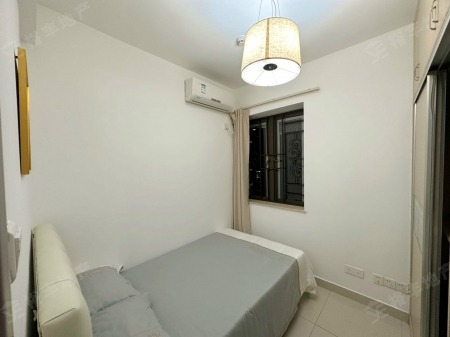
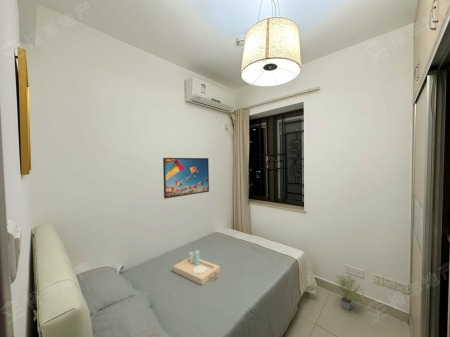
+ potted plant (348, 289)
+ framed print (188, 176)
+ serving tray (196, 262)
